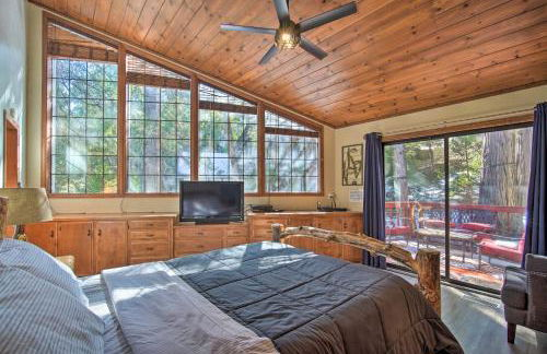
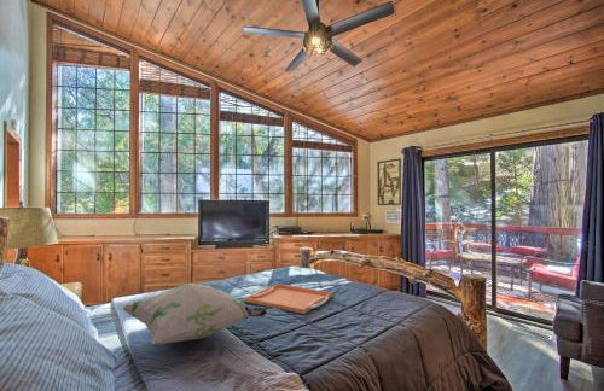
+ serving tray (289, 297)
+ decorative pillow (193, 310)
